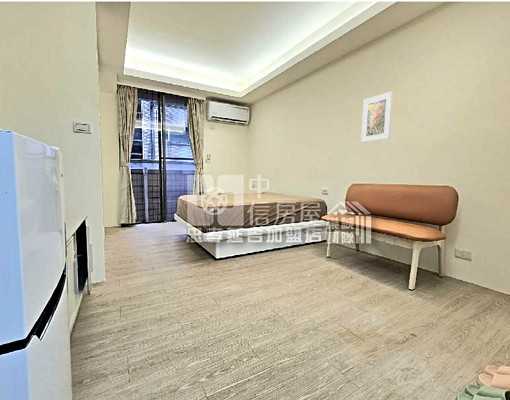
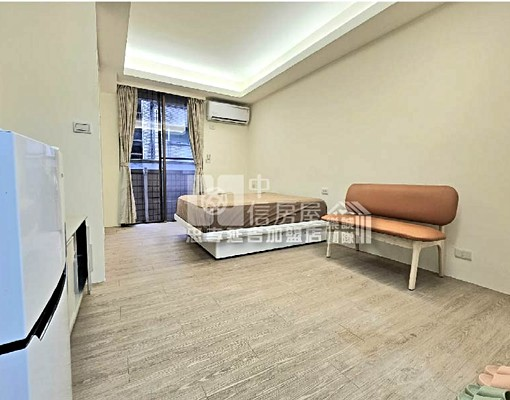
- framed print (376, 118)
